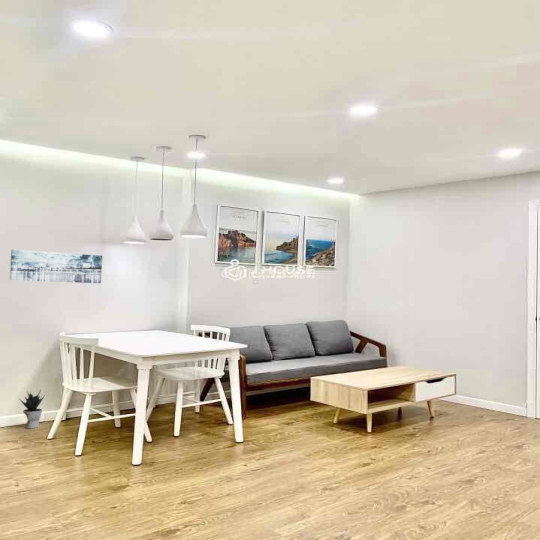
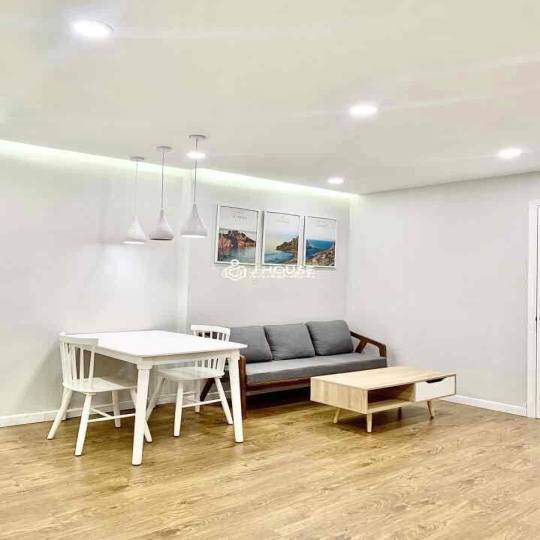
- wall art (58, 267)
- potted plant (32, 408)
